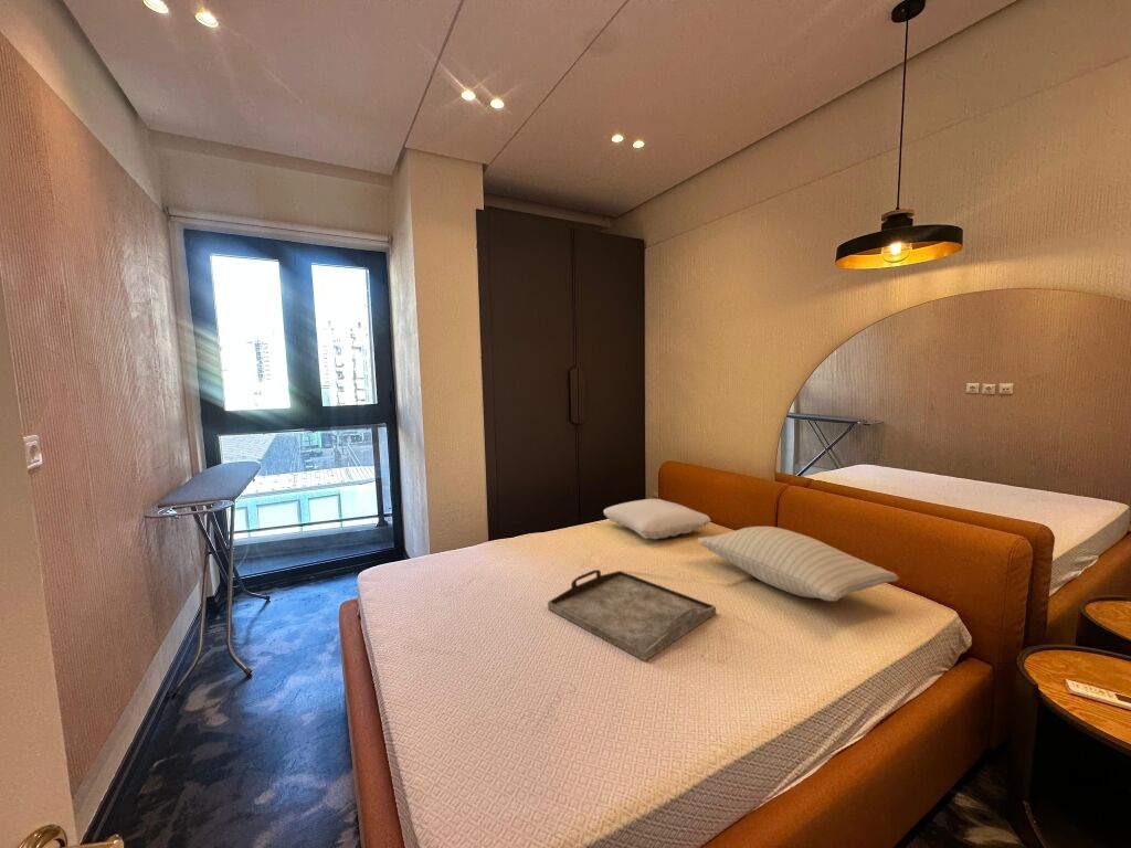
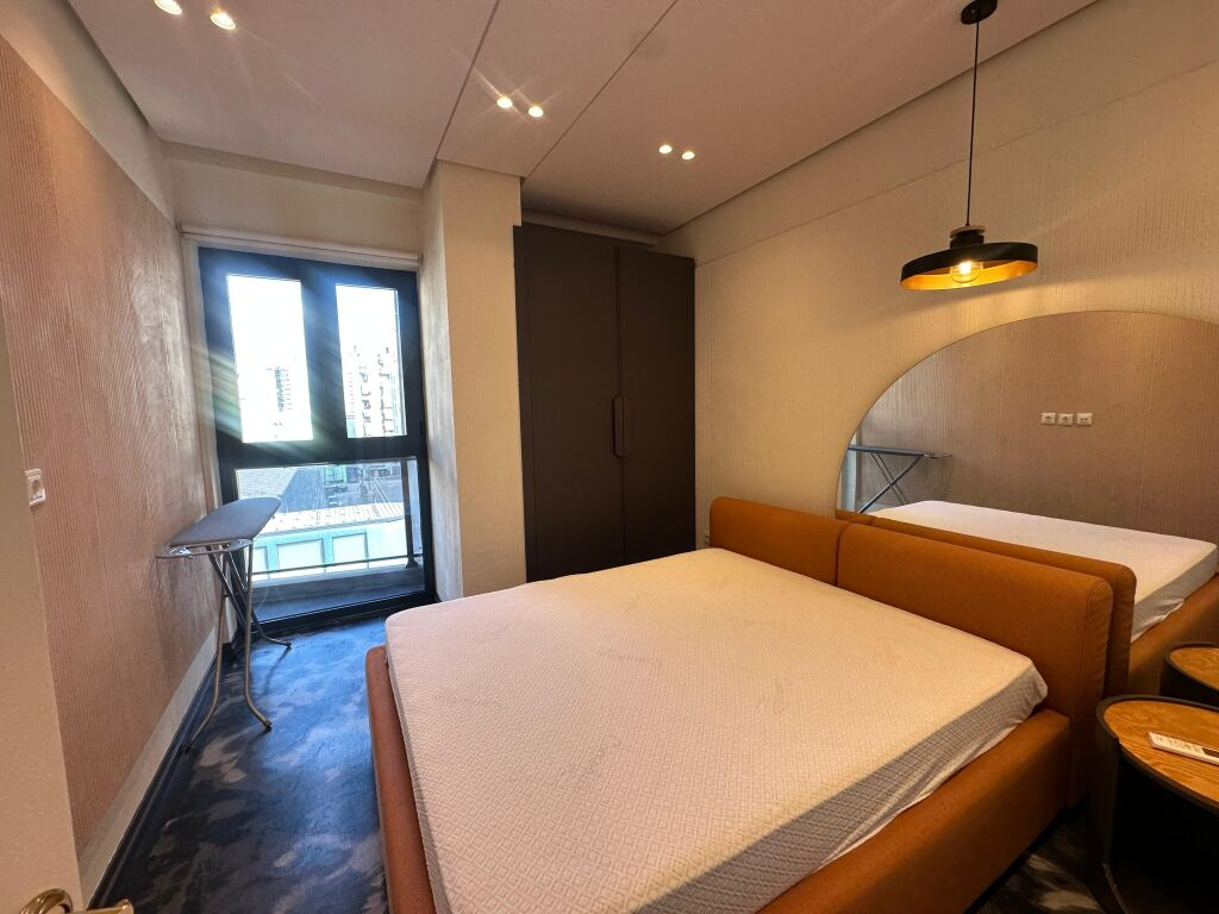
- pillow (654, 517)
- pillow (785, 559)
- serving tray (630, 601)
